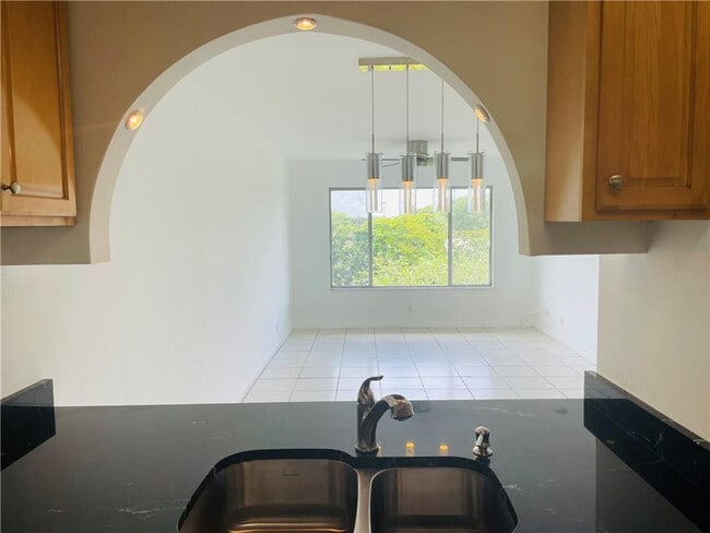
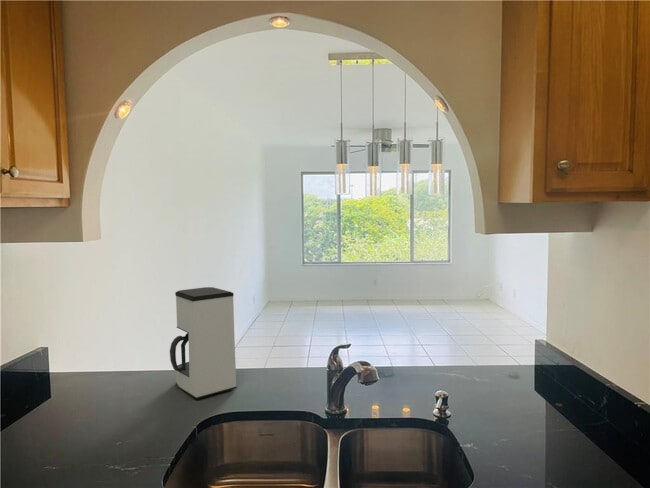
+ coffee maker (198, 339)
